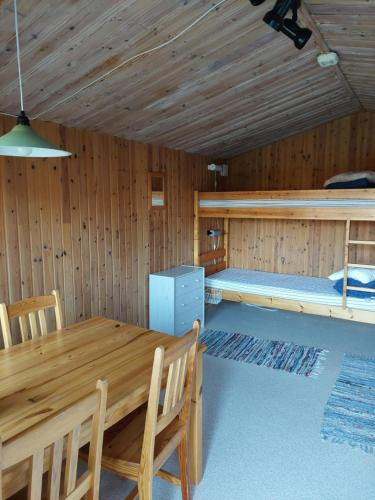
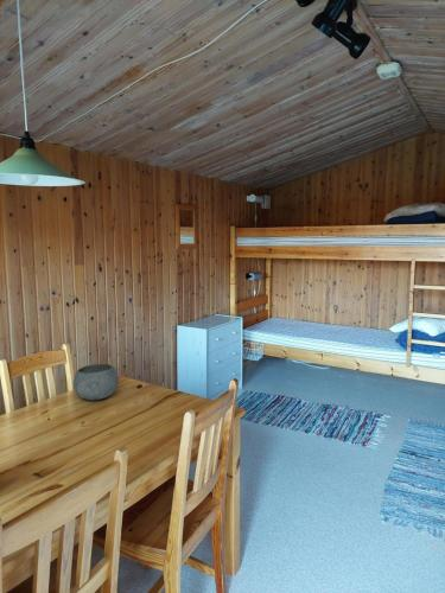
+ bowl (95, 382)
